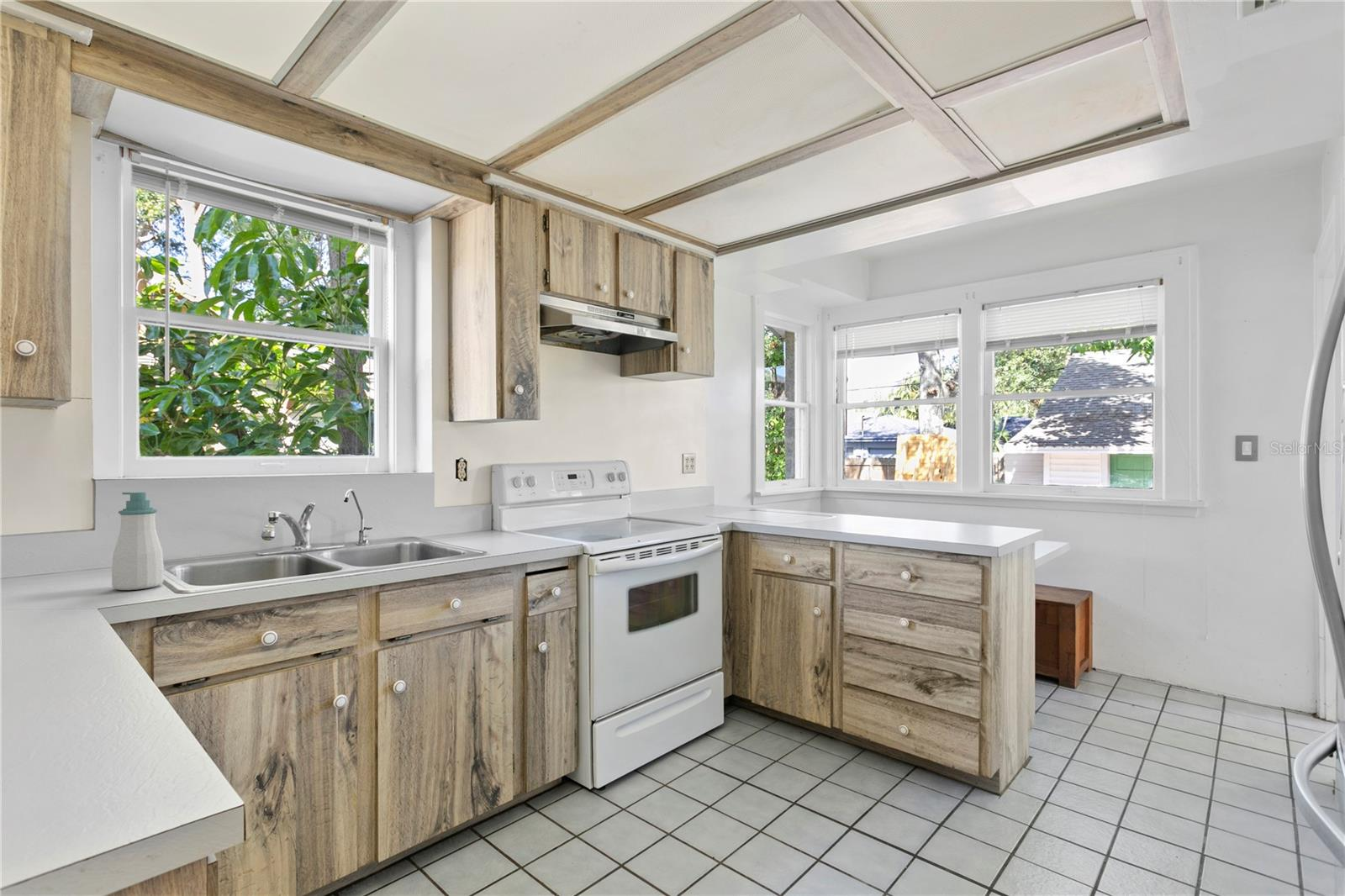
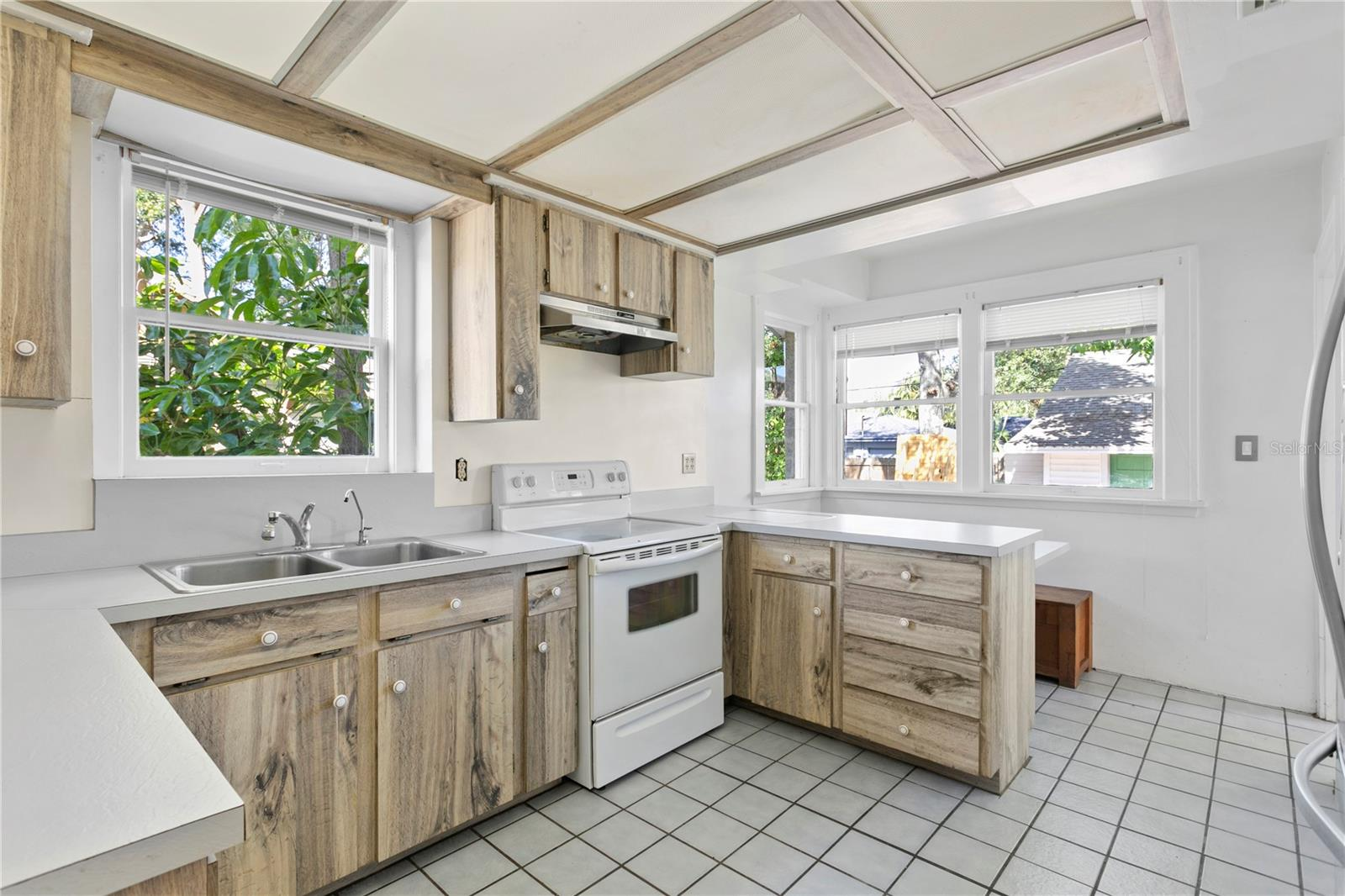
- soap bottle (138, 540)
